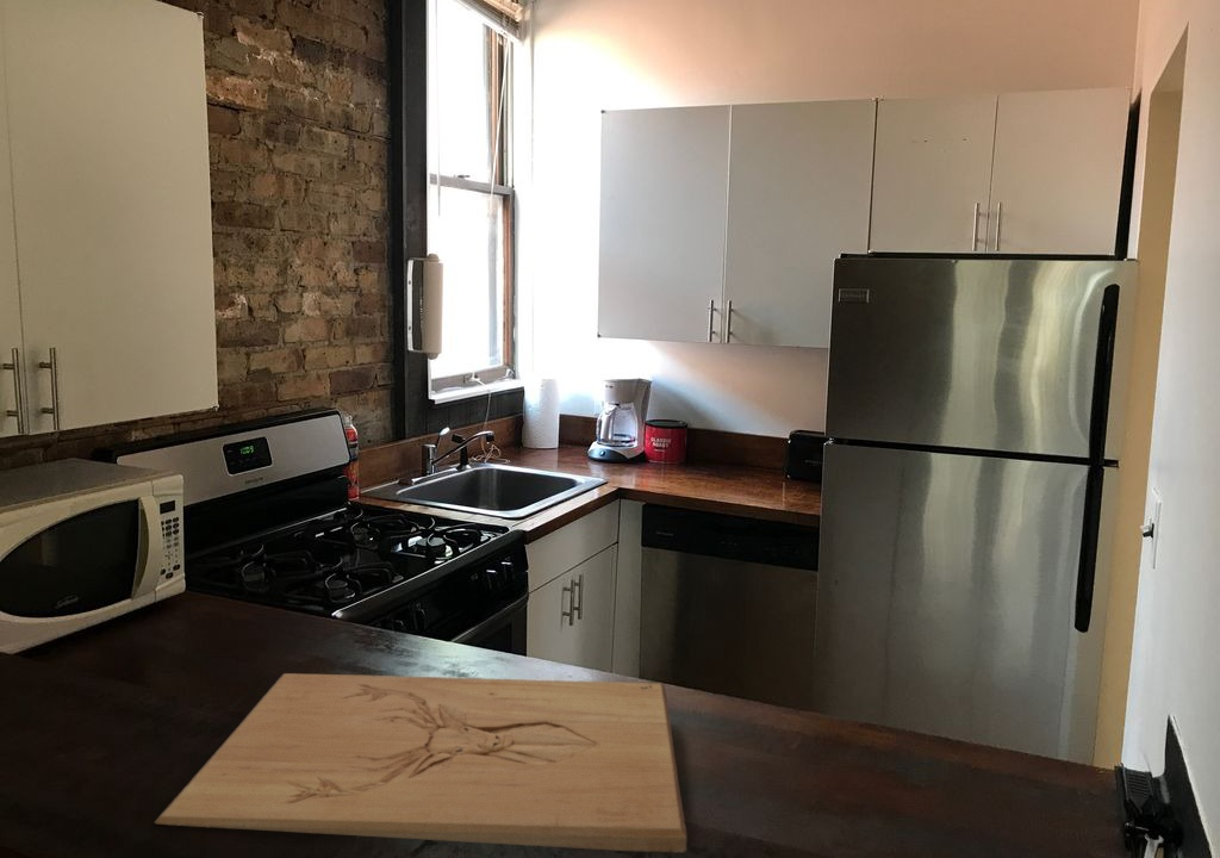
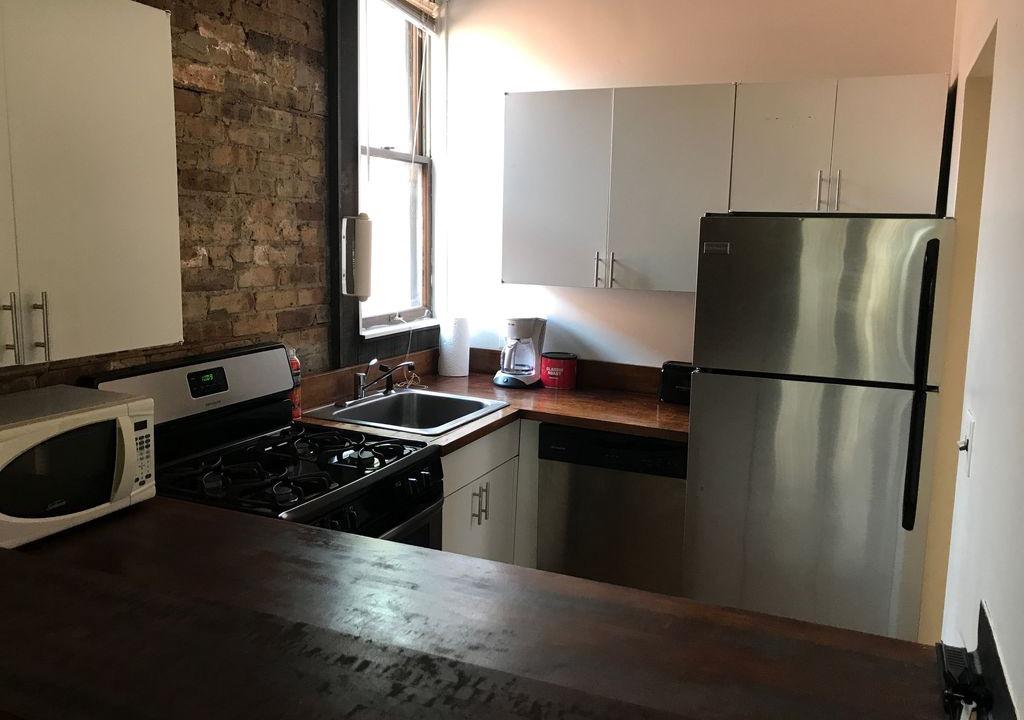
- cutting board (450, 747)
